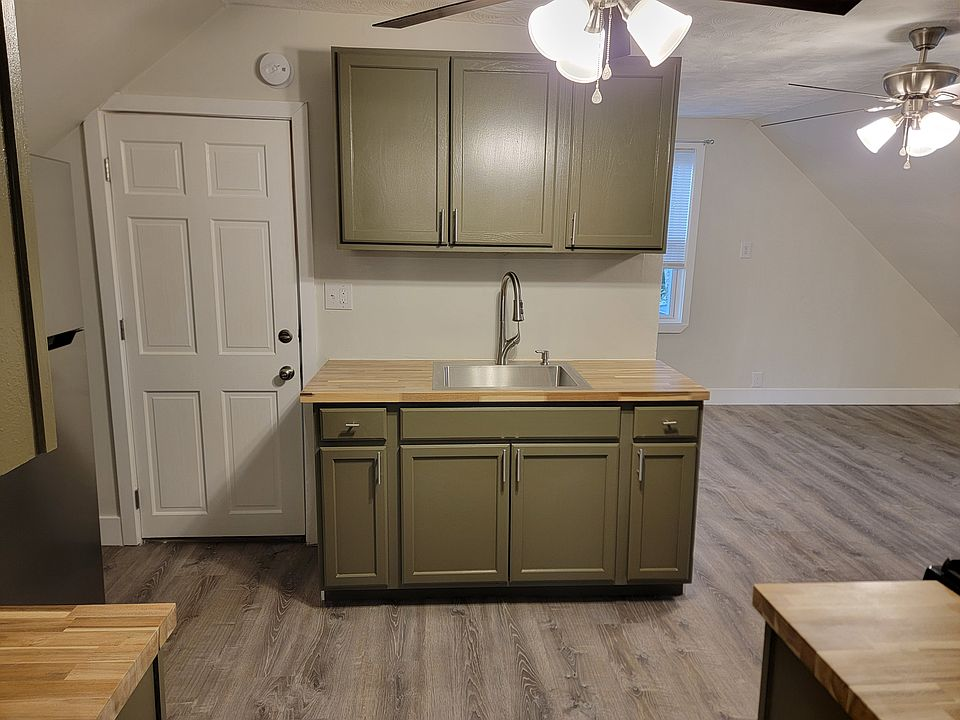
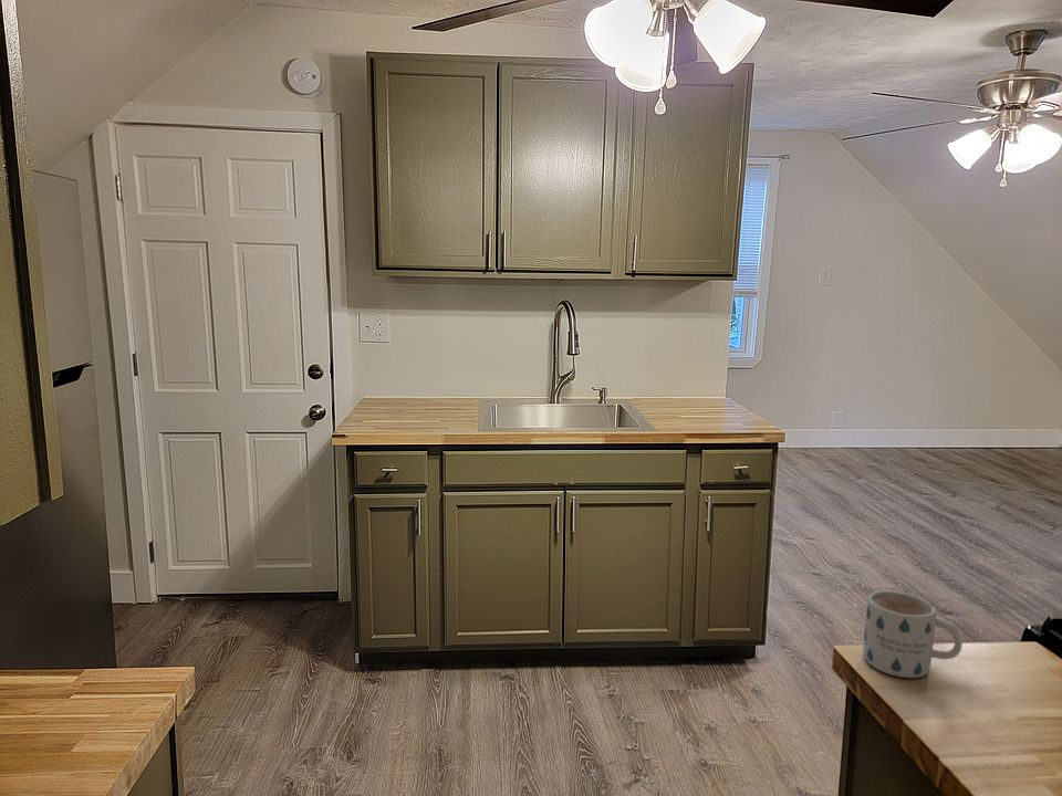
+ mug (912, 636)
